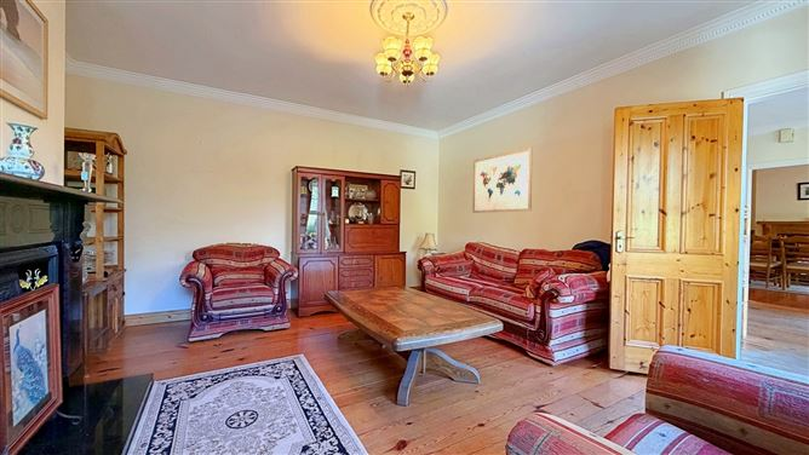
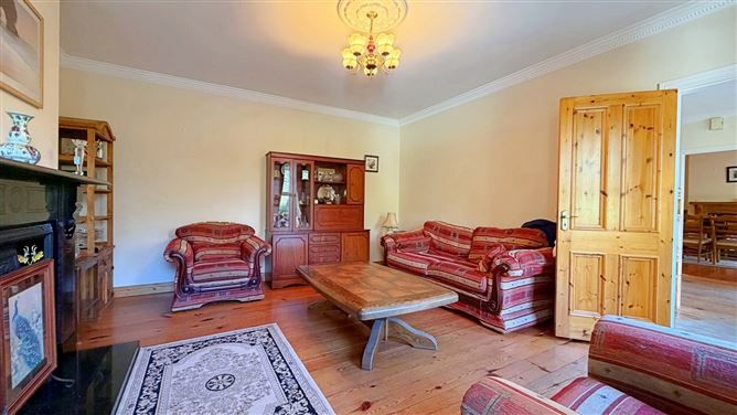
- wall art (499, 183)
